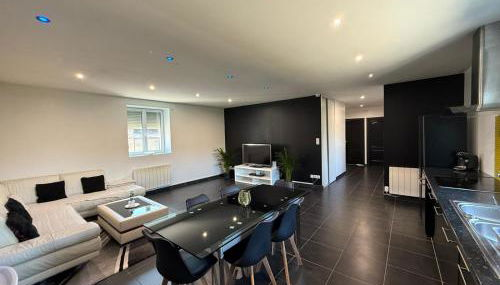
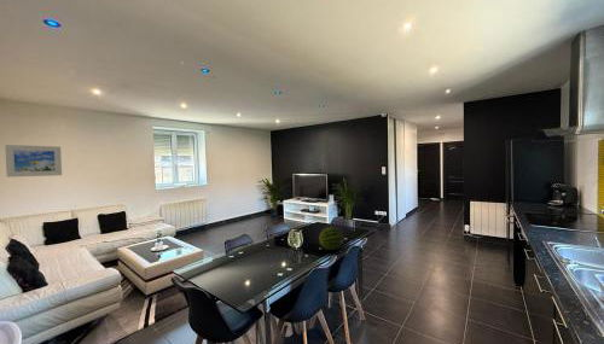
+ fruit (331, 238)
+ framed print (35, 161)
